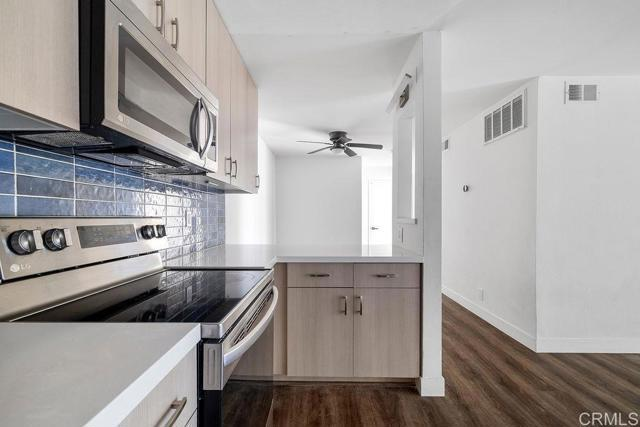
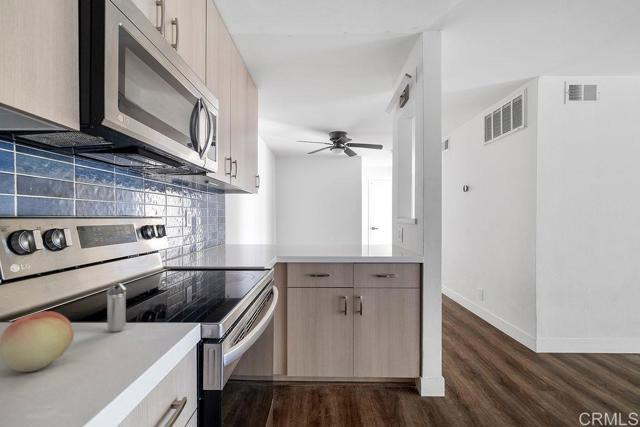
+ shaker (116, 306)
+ fruit (38, 339)
